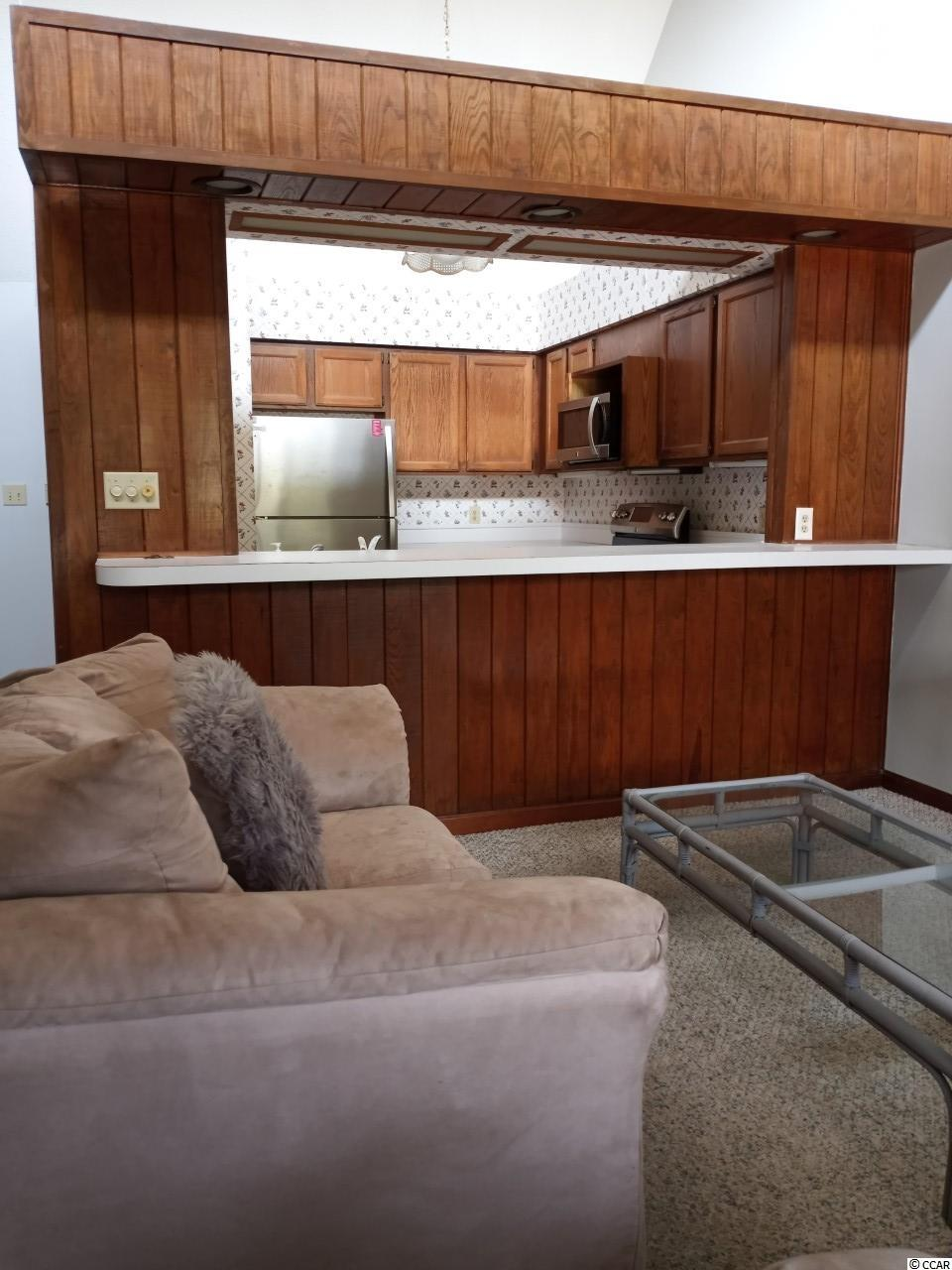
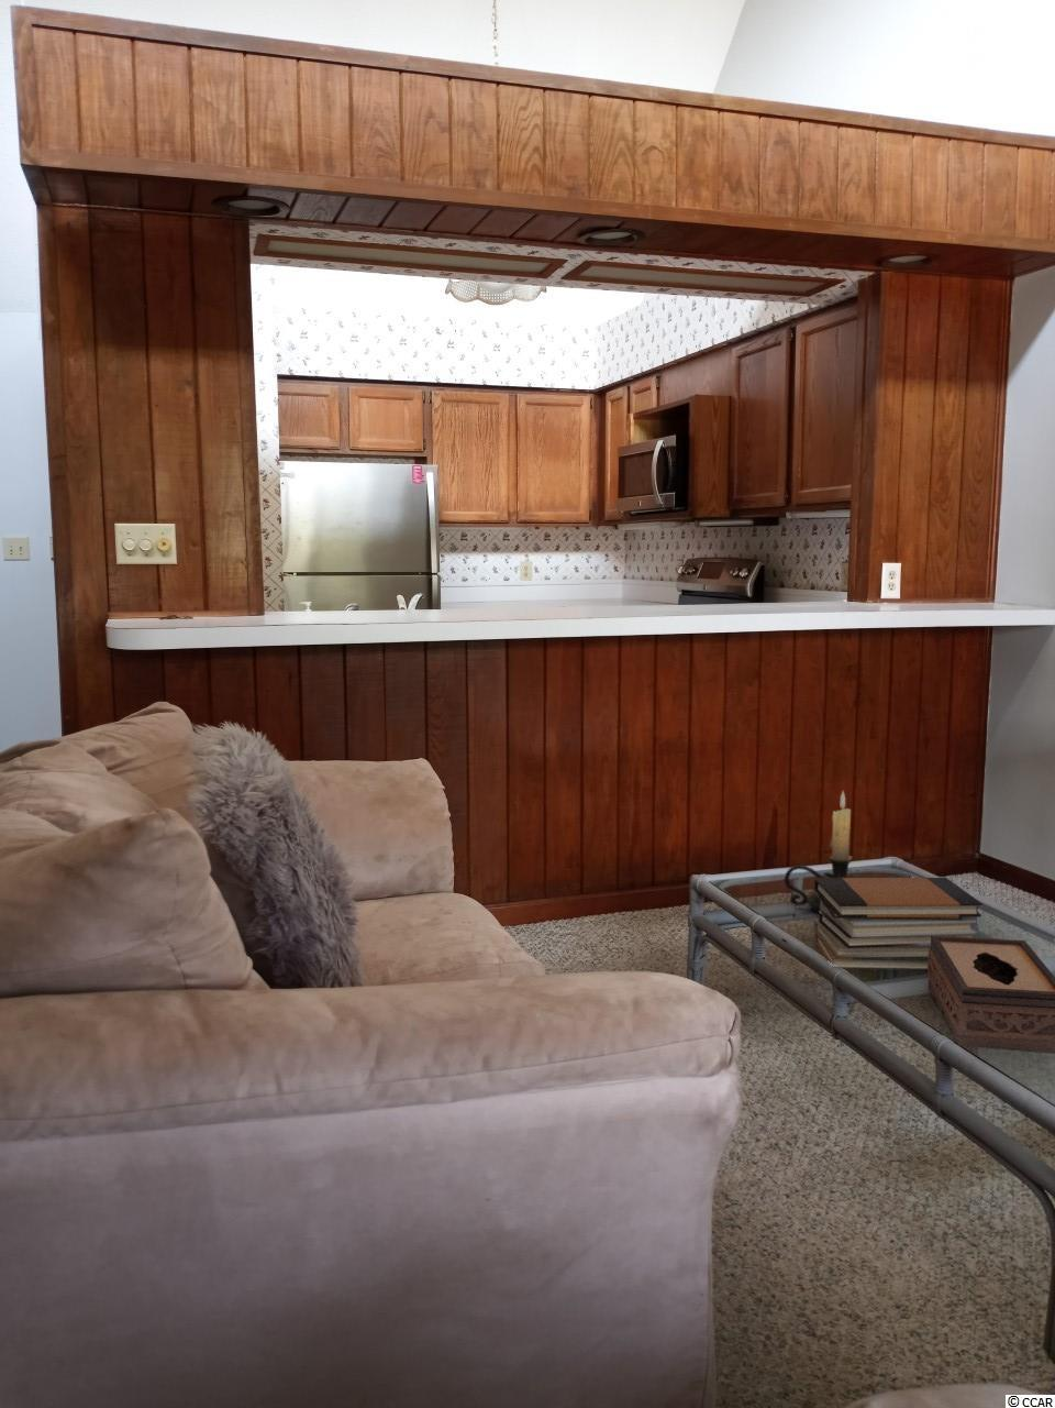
+ tissue box (993, 991)
+ candle holder (831, 847)
+ book stack (893, 922)
